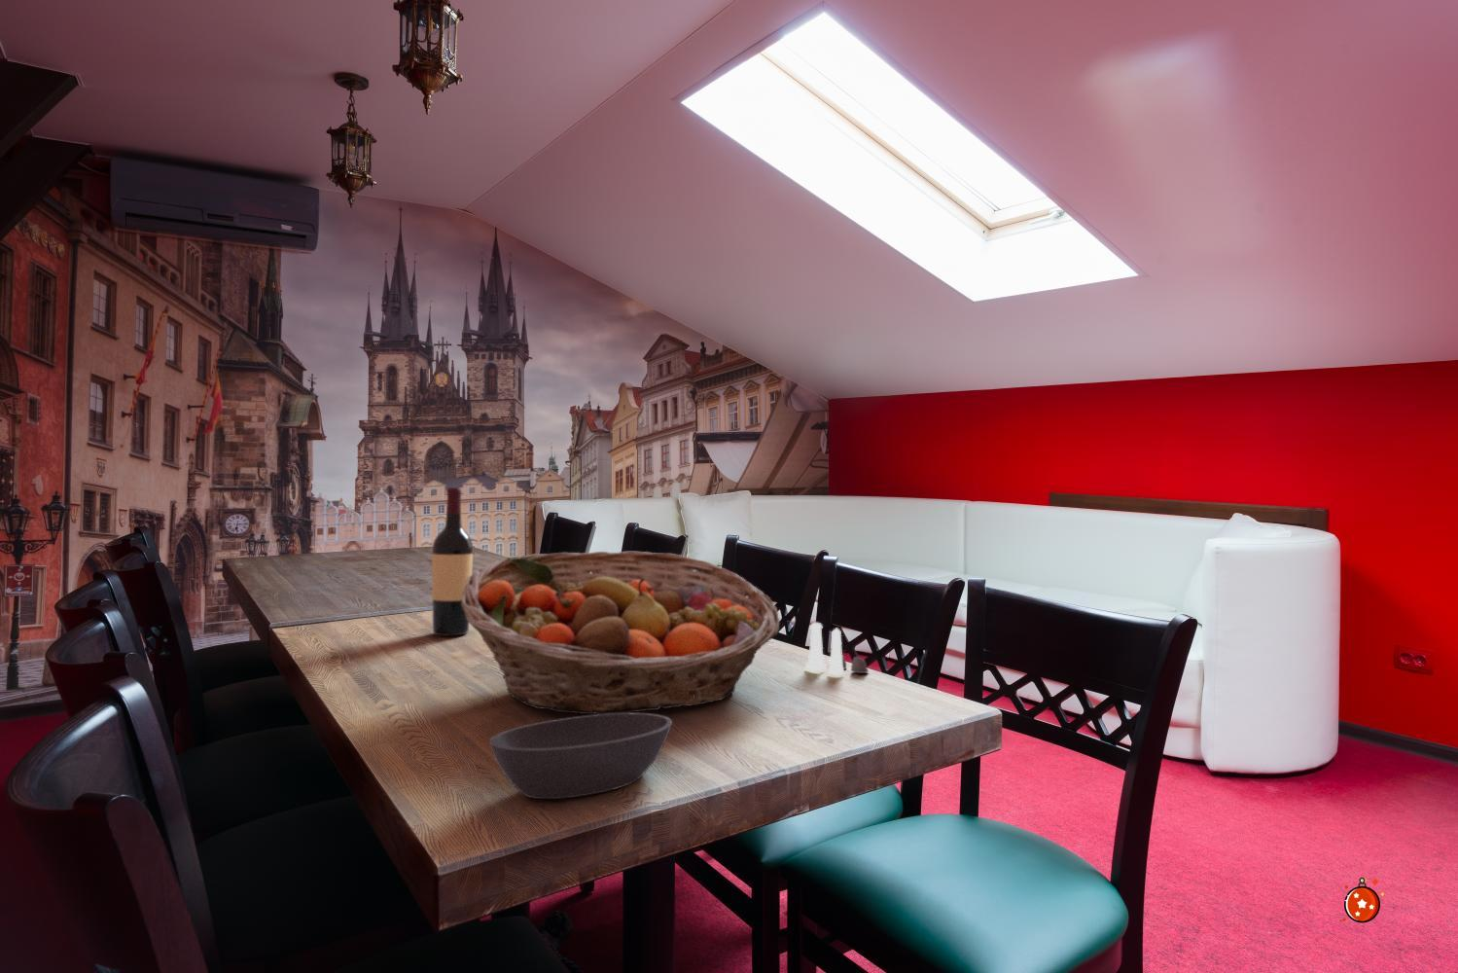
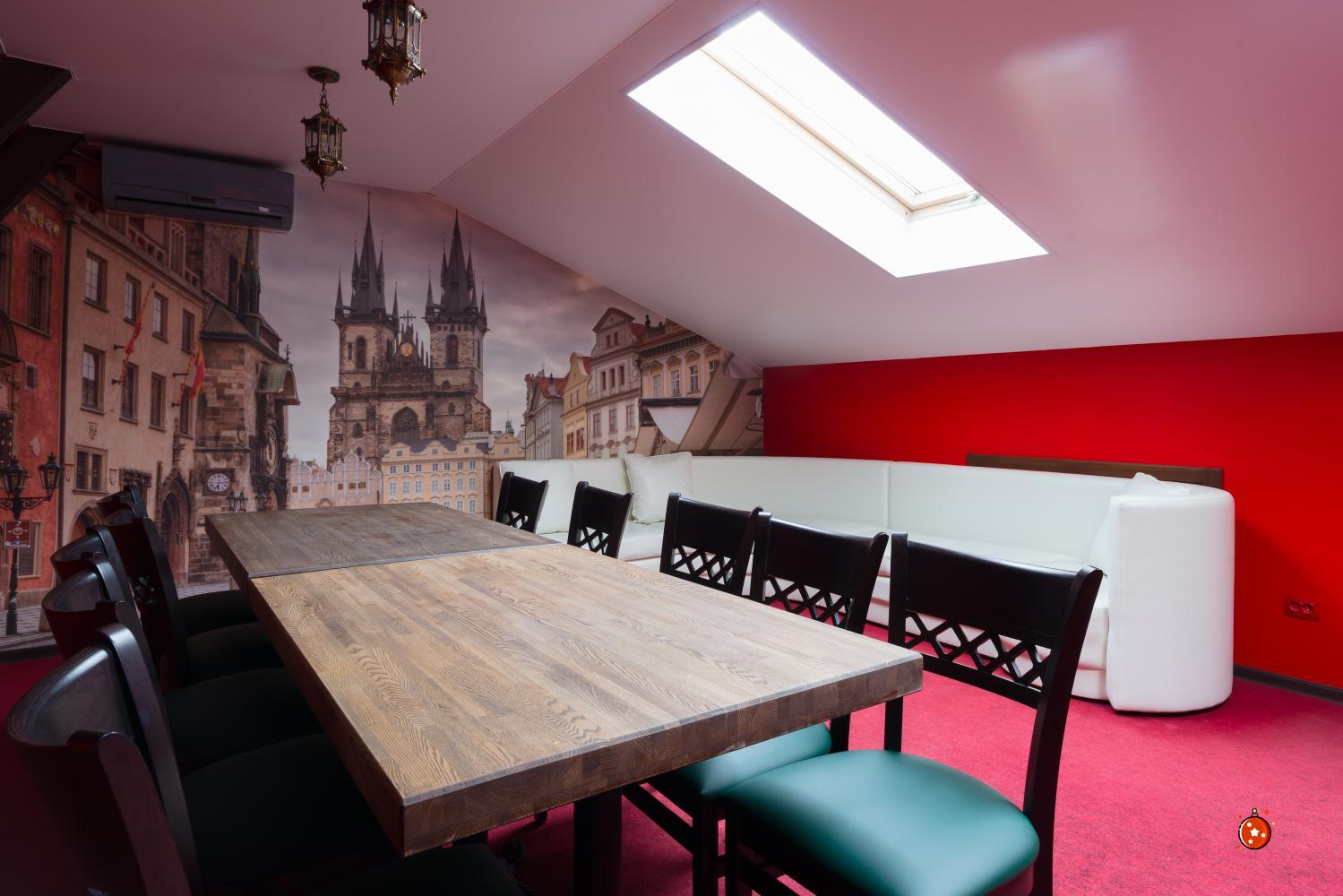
- bowl (584, 757)
- wine bottle (453, 560)
- salt and pepper shaker set (832, 645)
- fruit basket (623, 622)
